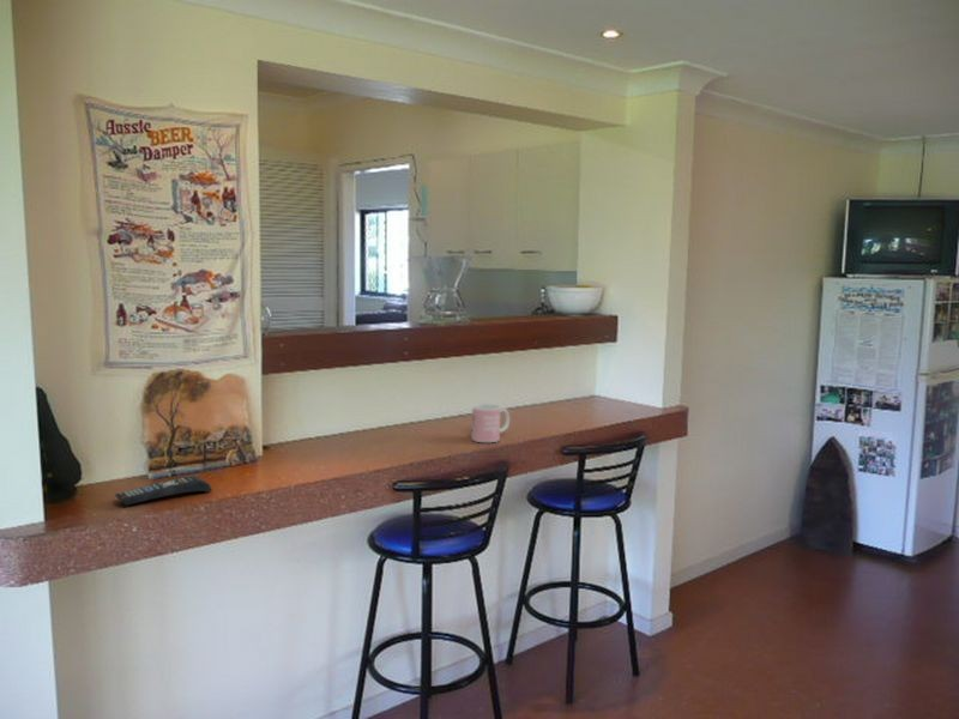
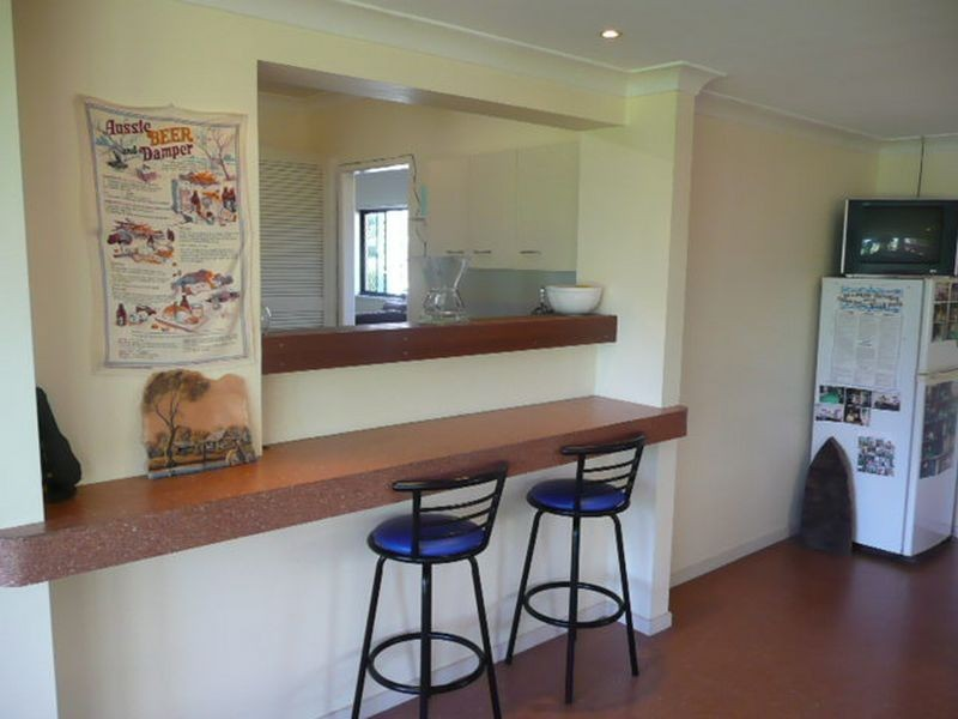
- mug (489, 422)
- remote control (164, 489)
